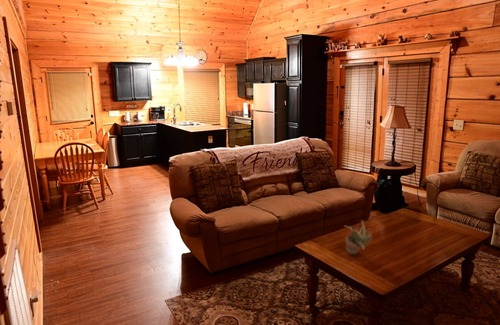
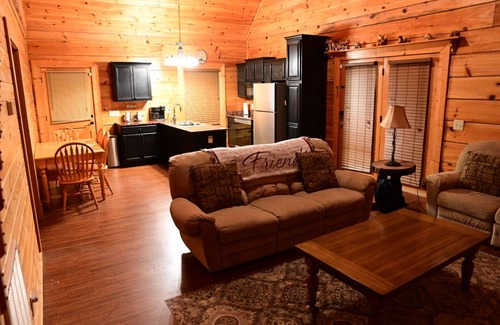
- succulent plant (359, 238)
